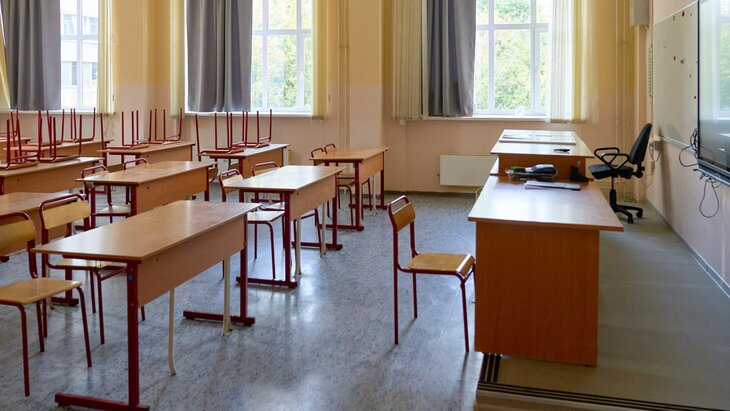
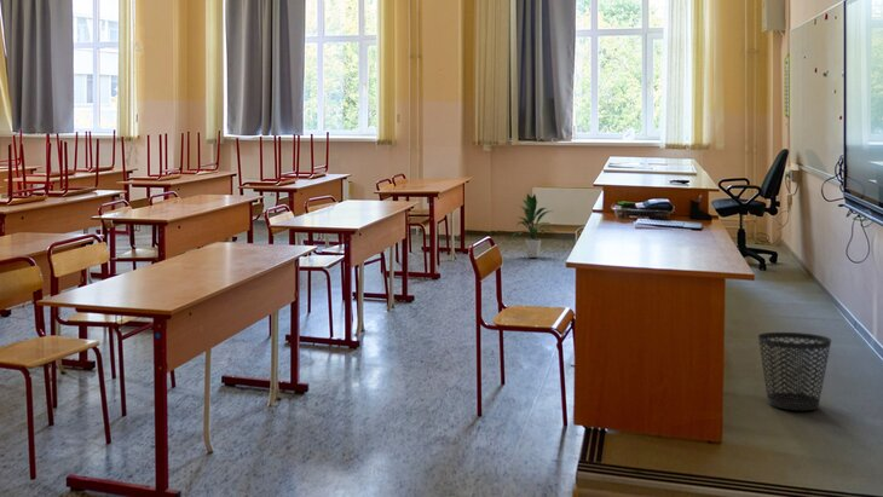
+ wastebasket (793, 371)
+ indoor plant (531, 224)
